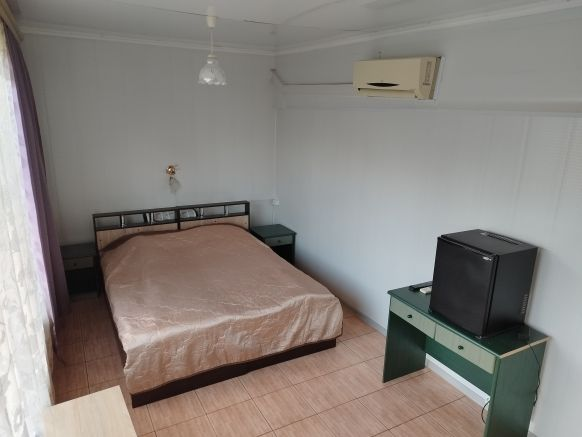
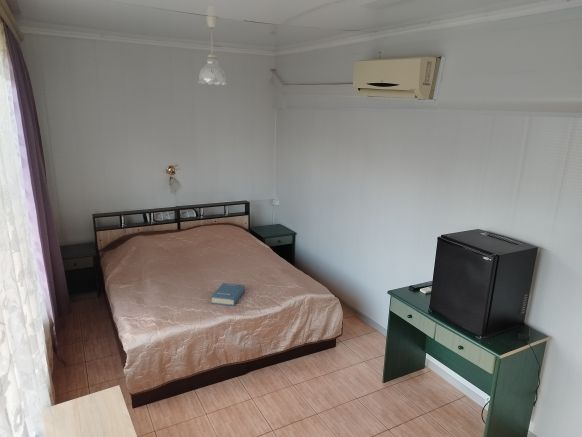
+ hardback book (228, 294)
